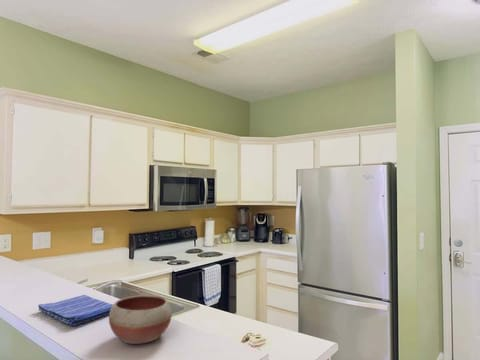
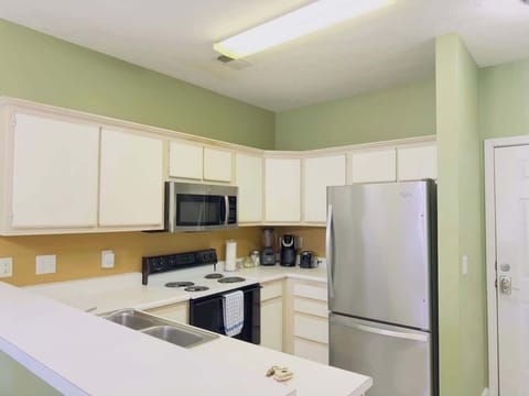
- dish towel (79, 307)
- bowl (140, 319)
